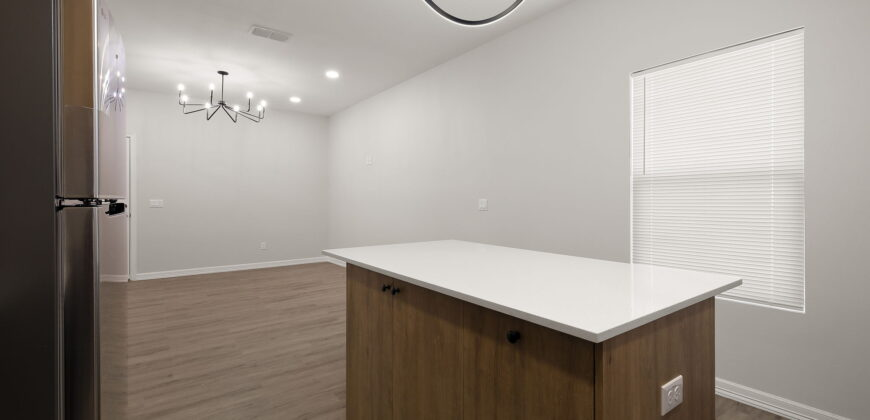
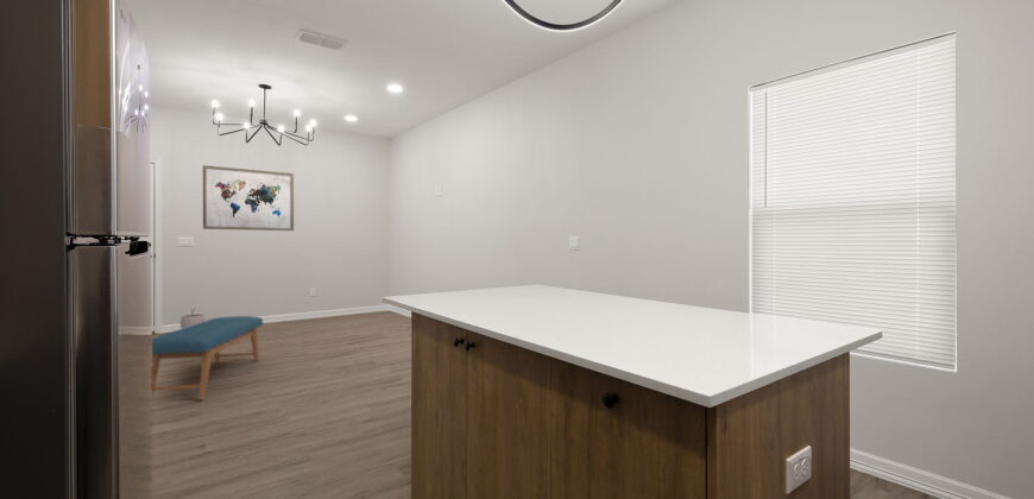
+ bench (210, 352)
+ wall art (250, 200)
+ plant pot (193, 320)
